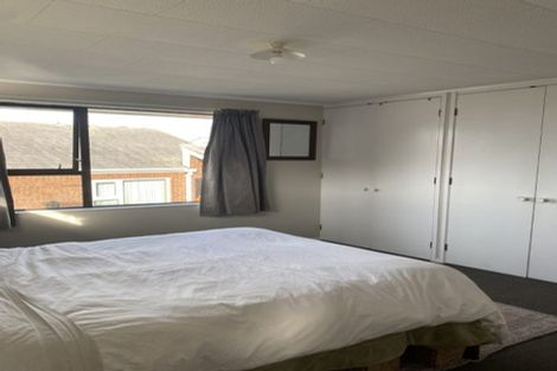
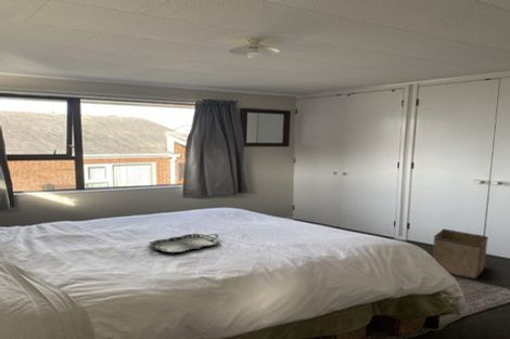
+ storage bin (458, 252)
+ serving tray (184, 242)
